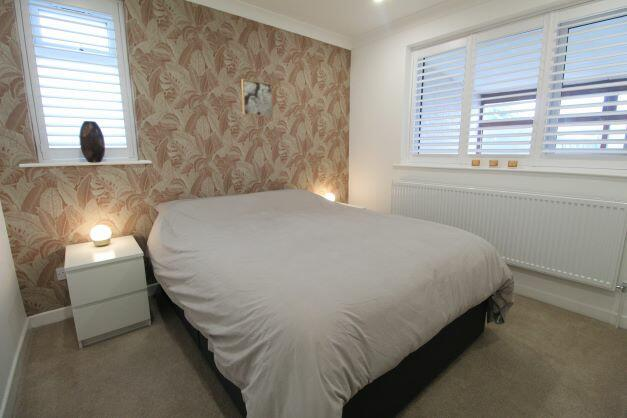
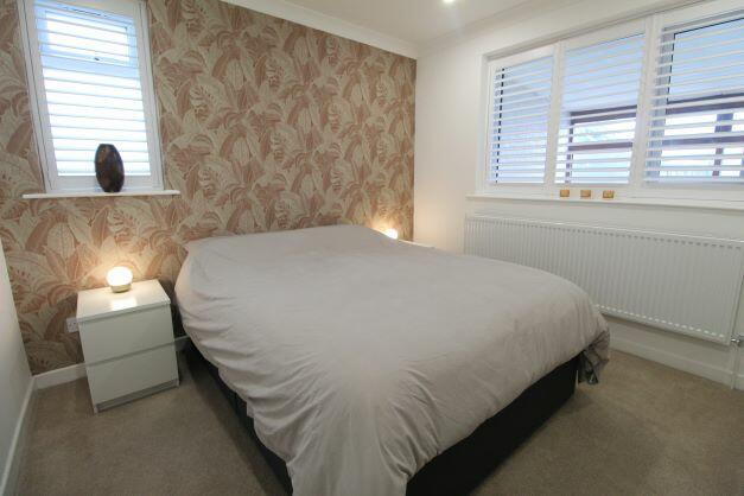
- wall art (257, 98)
